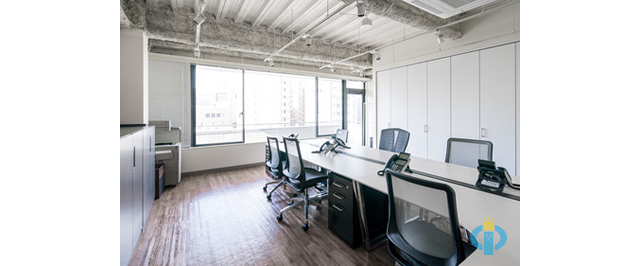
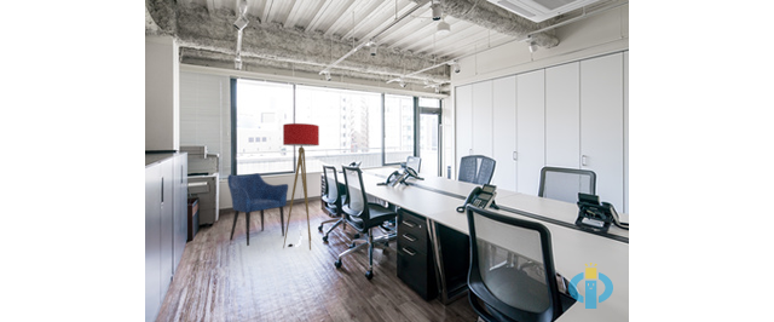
+ floor lamp (302, 184)
+ armchair (254, 206)
